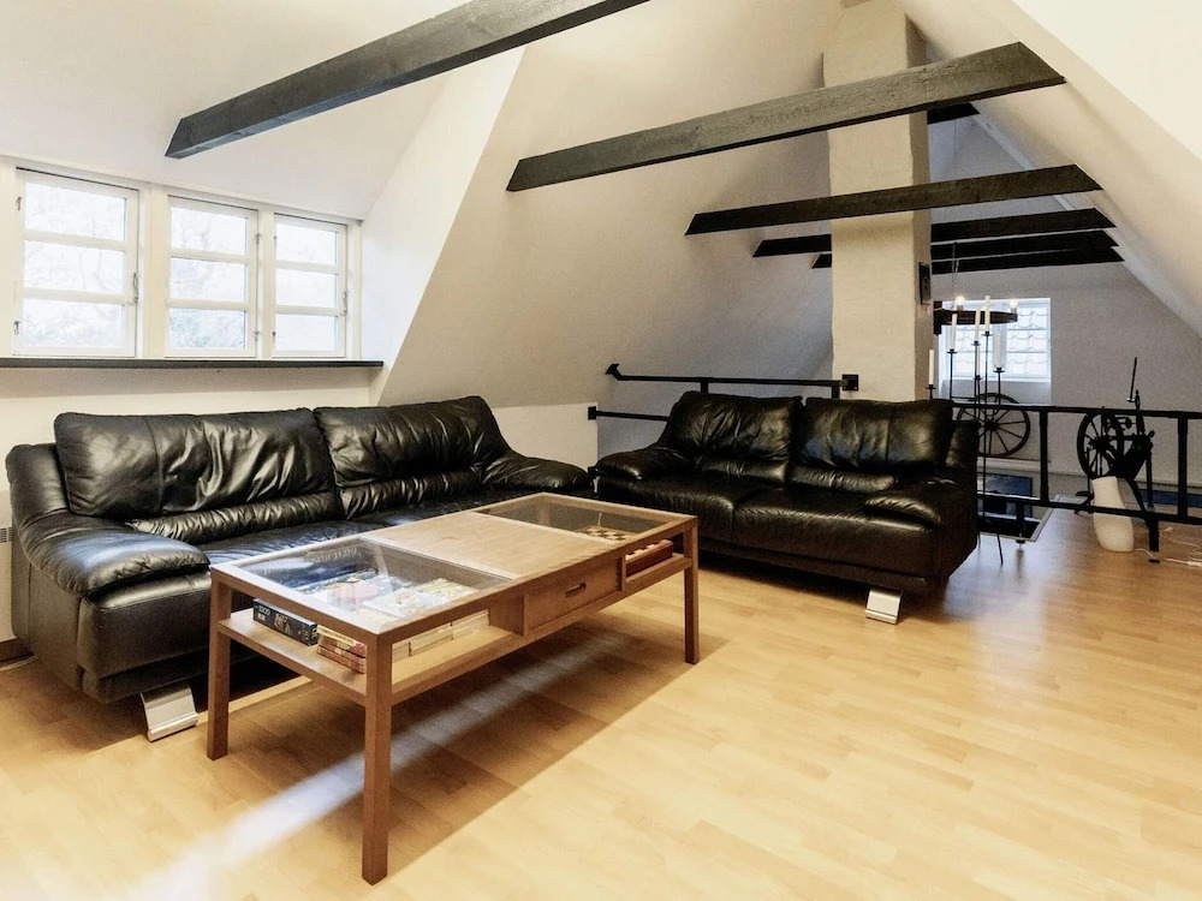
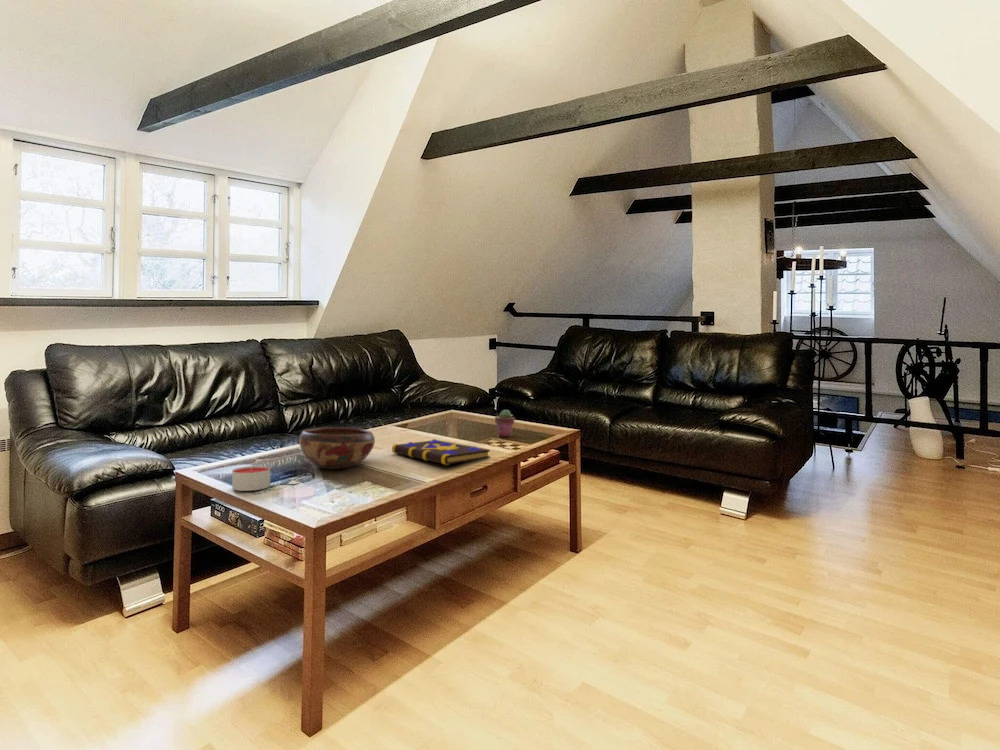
+ book (442, 449)
+ candle (251, 477)
+ potted succulent (504, 422)
+ decorative bowl (337, 447)
